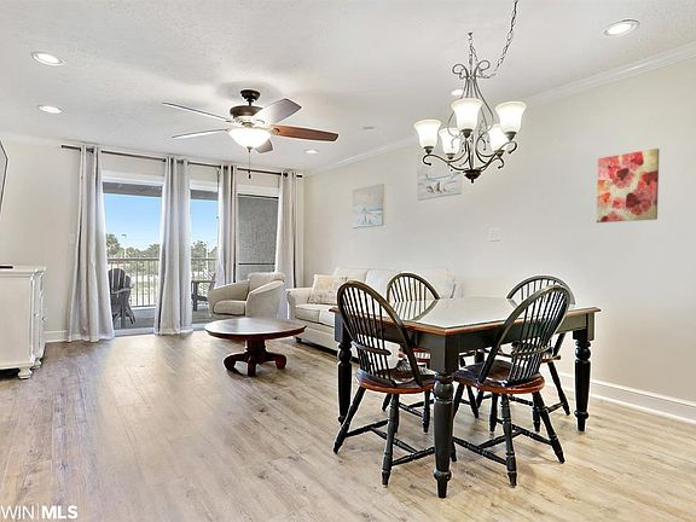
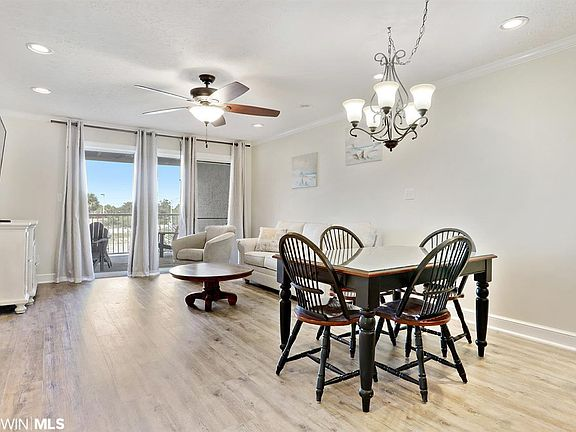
- wall art (626, 187)
